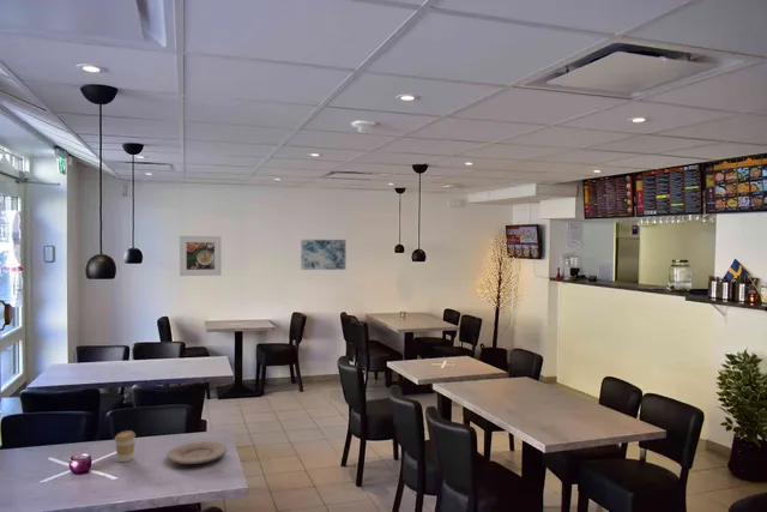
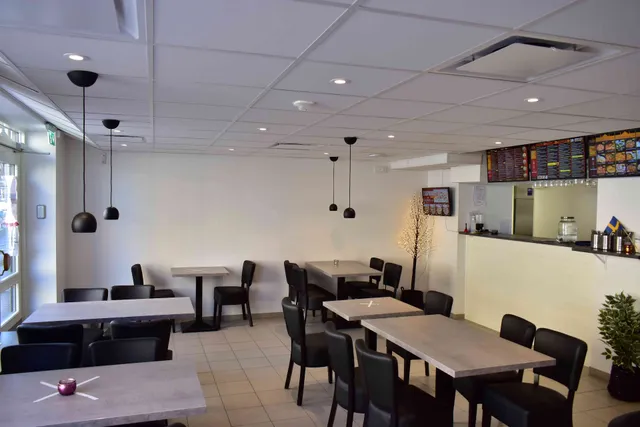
- coffee cup (125, 446)
- plate (197, 454)
- wall art (324, 254)
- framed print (200, 255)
